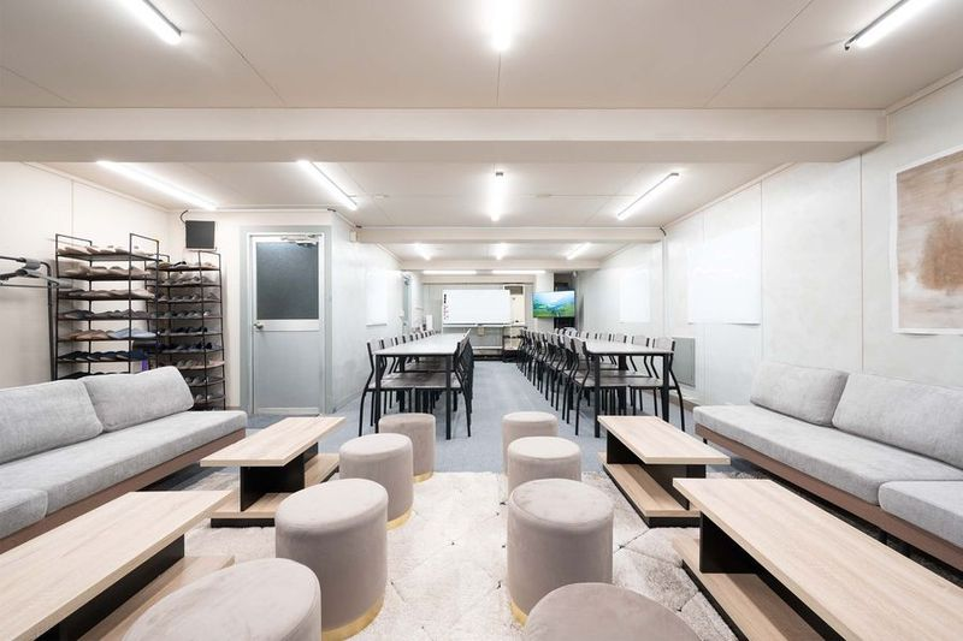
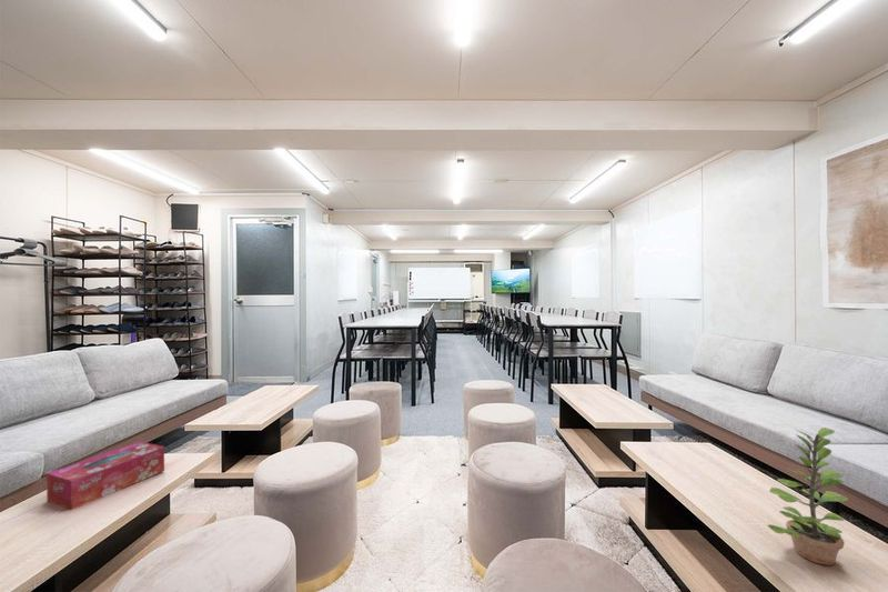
+ plant (807, 491)
+ tissue box (110, 471)
